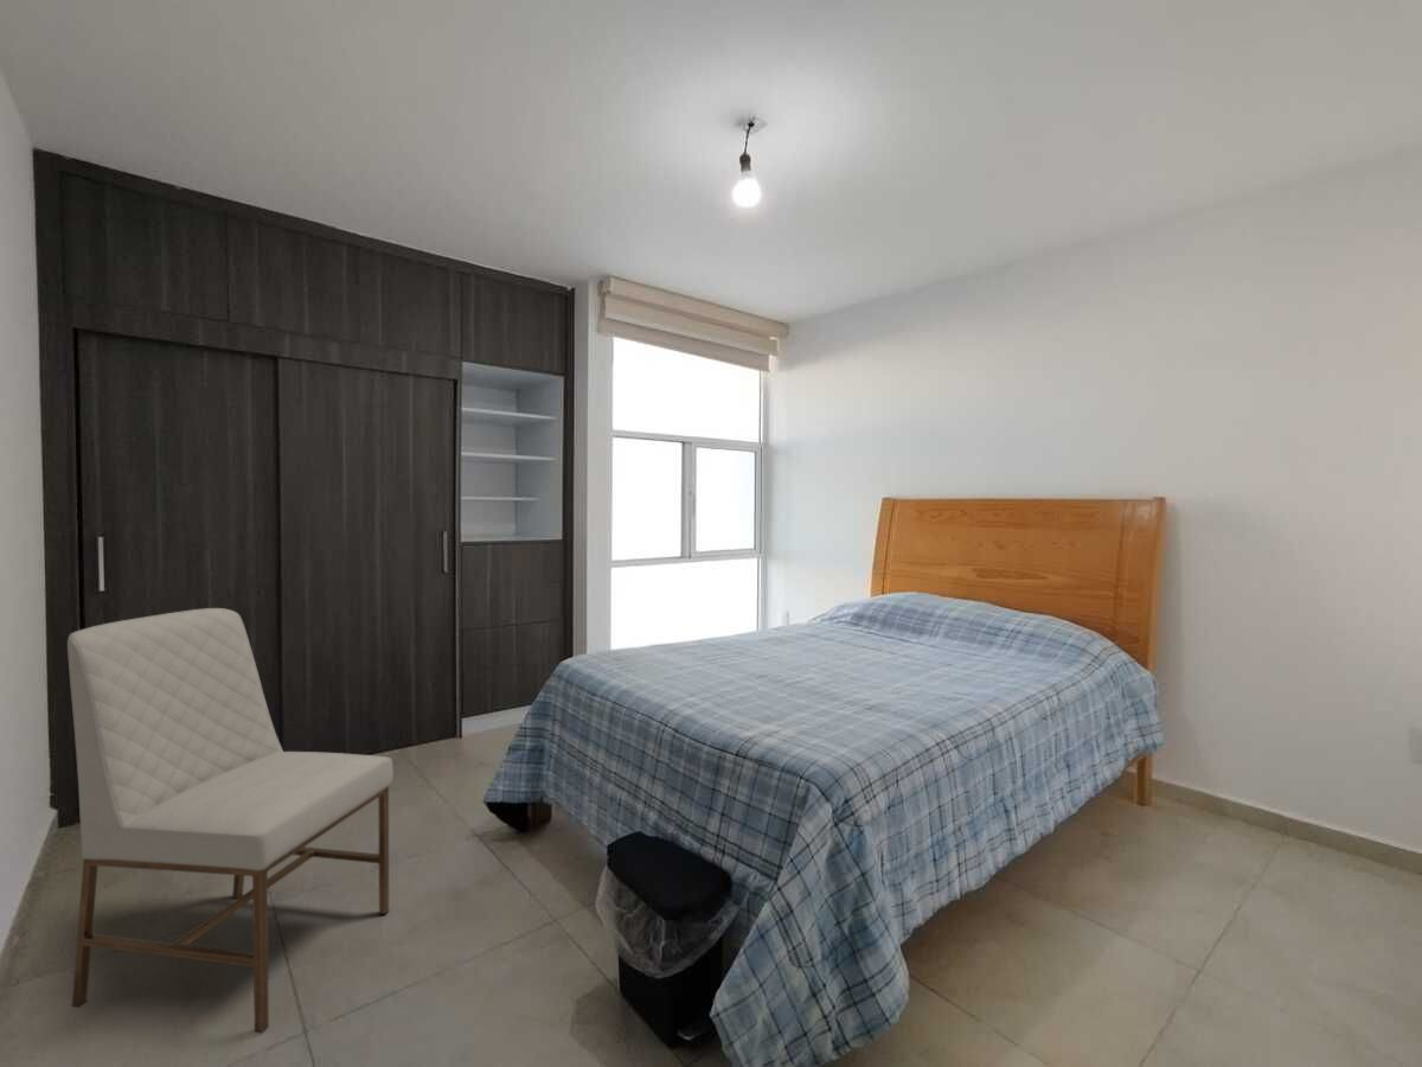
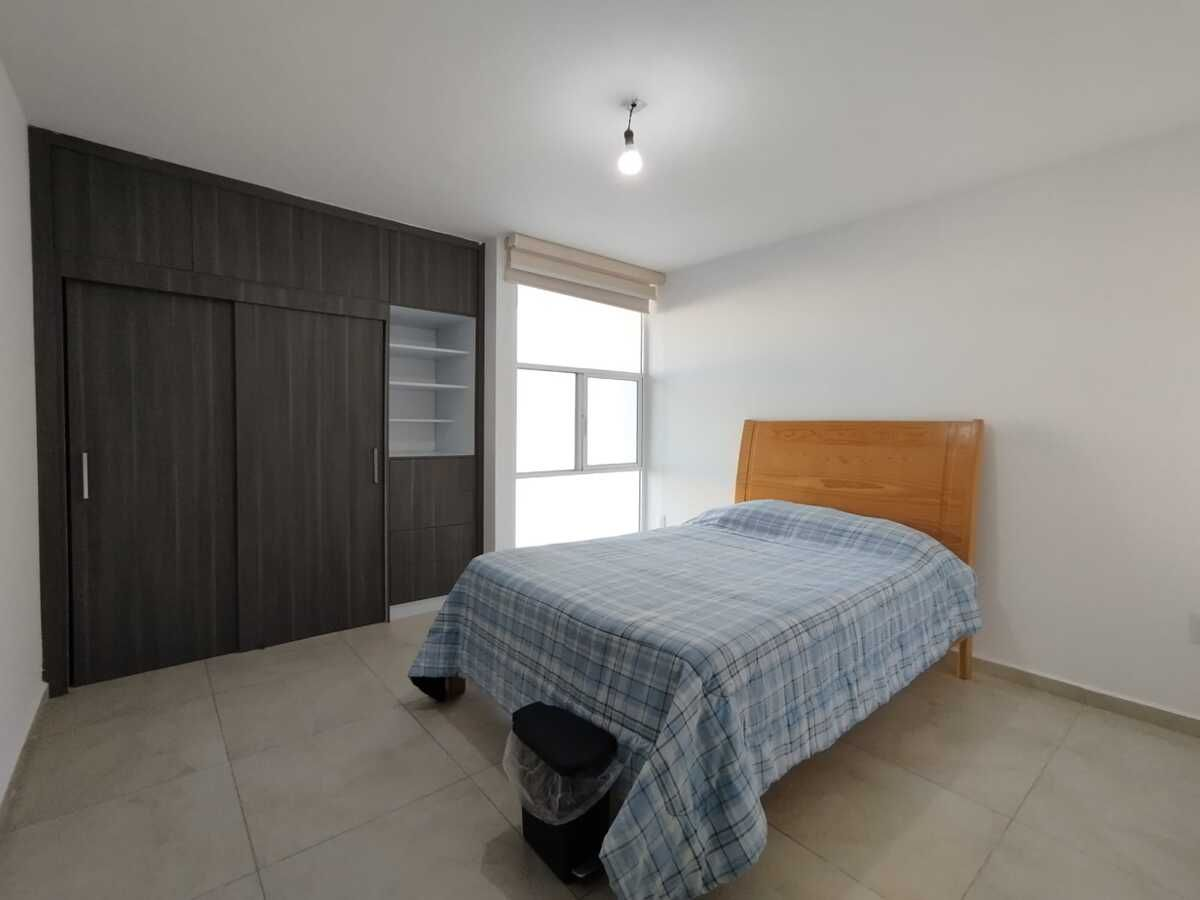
- chair (239, 787)
